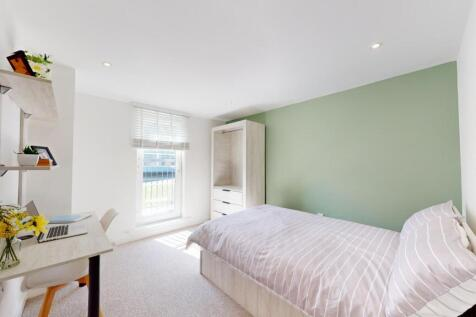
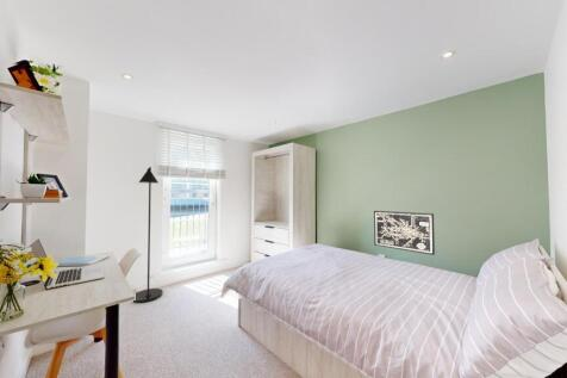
+ floor lamp (149, 230)
+ wall art (401, 230)
